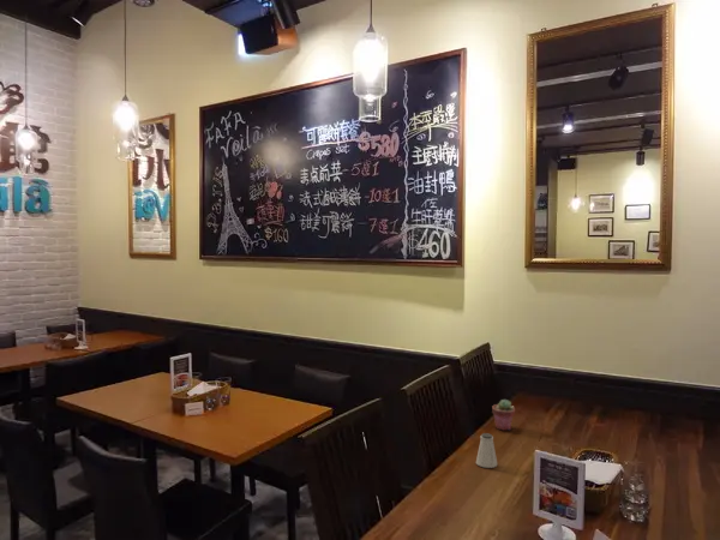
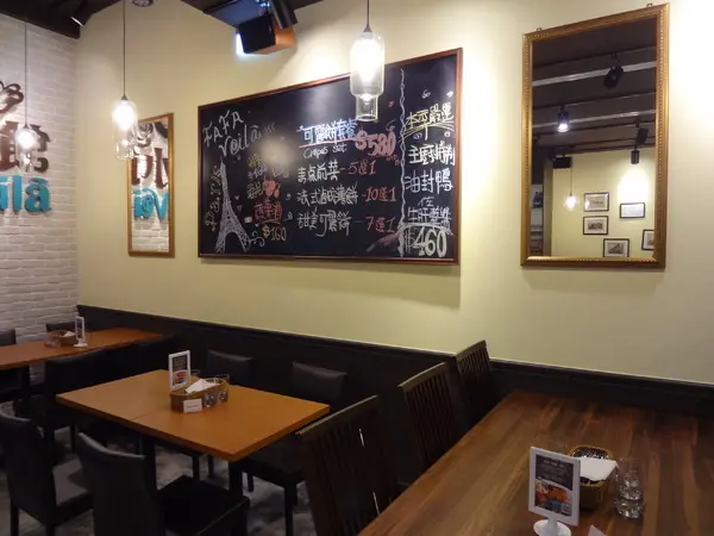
- potted succulent (503, 413)
- saltshaker (486, 449)
